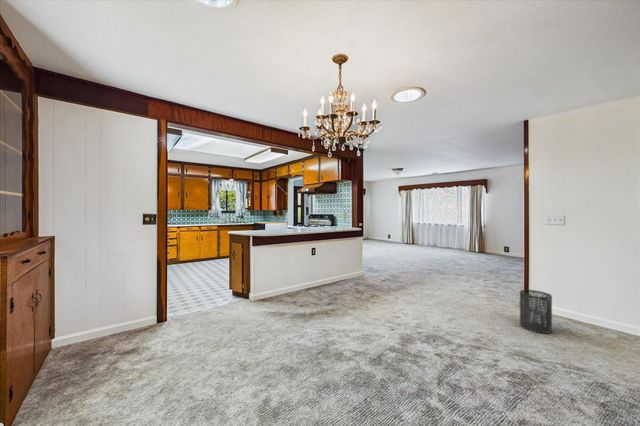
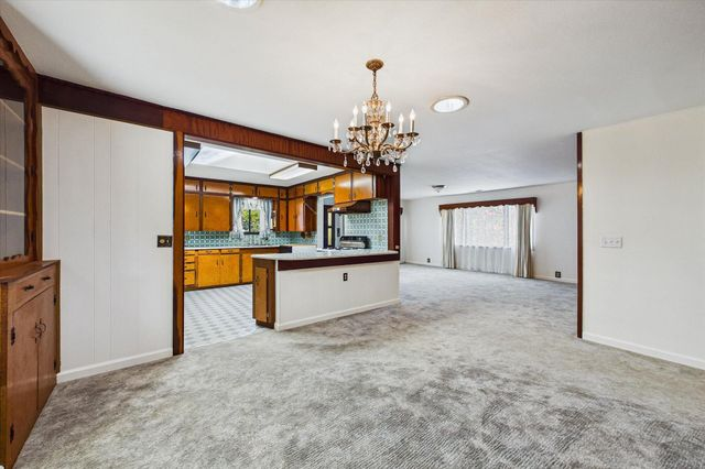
- trash can (535, 310)
